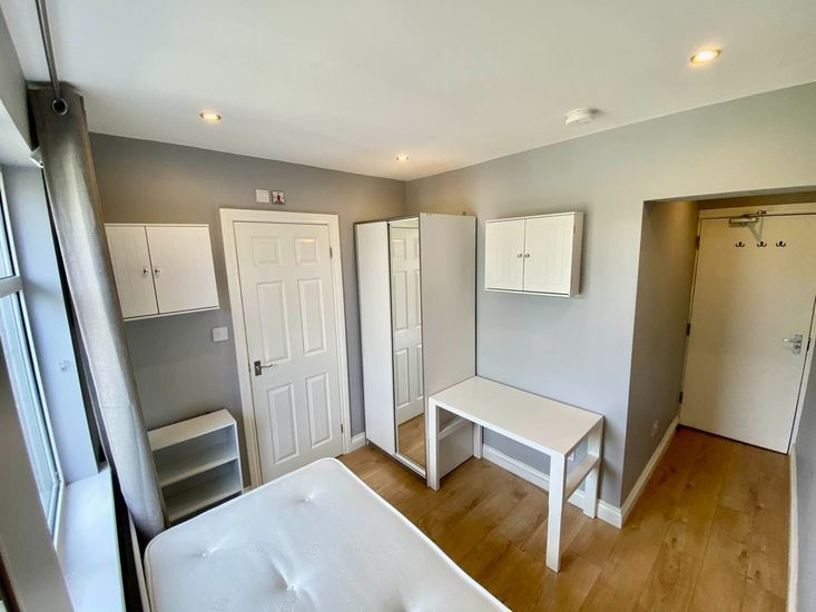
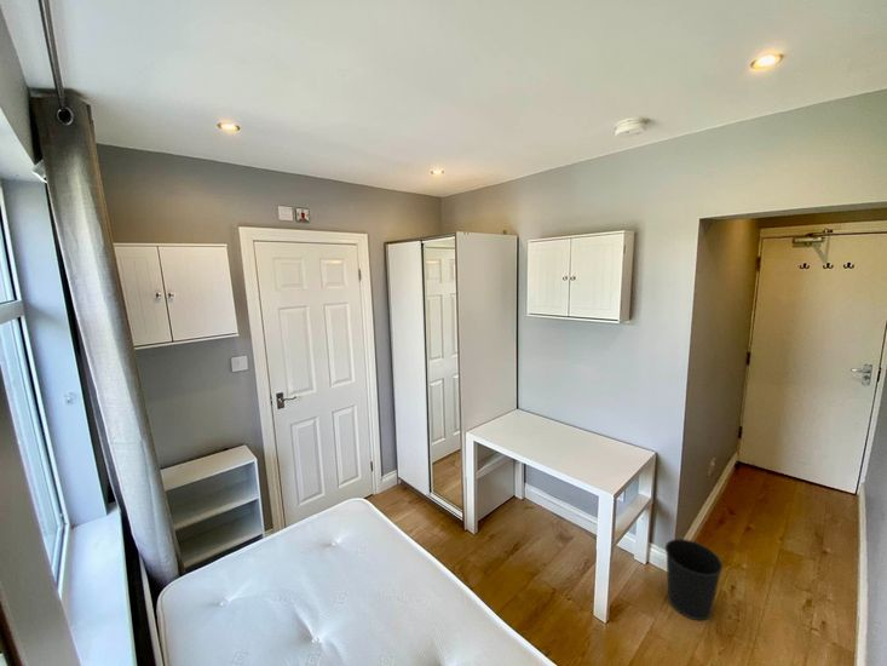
+ wastebasket (690, 580)
